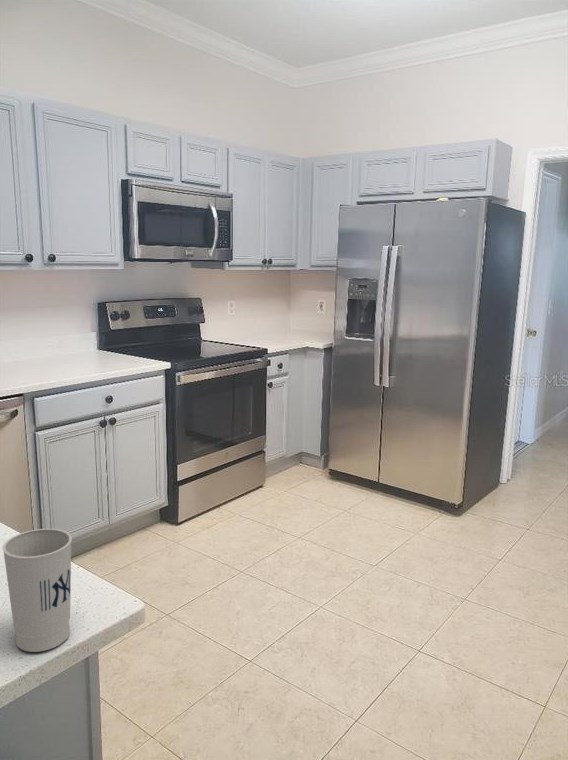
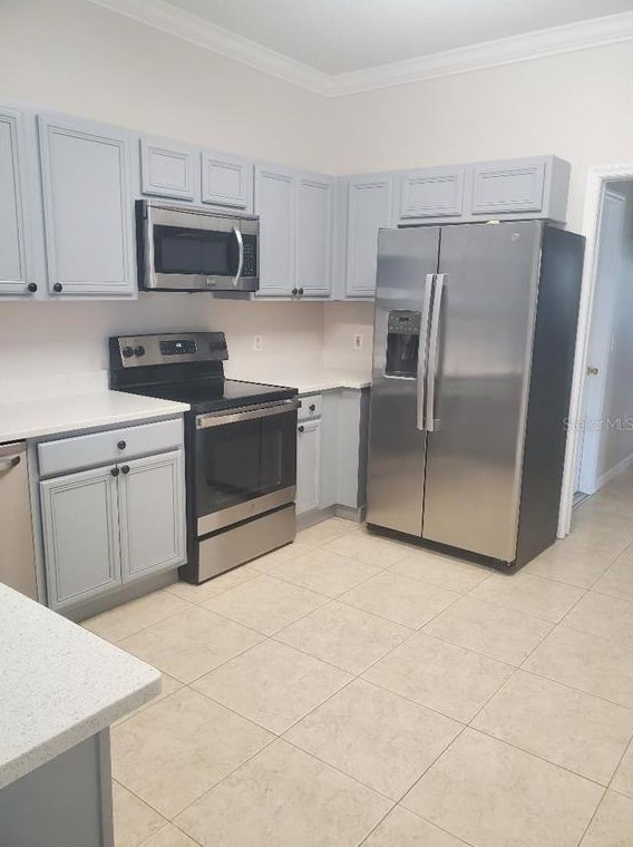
- cup (40, 590)
